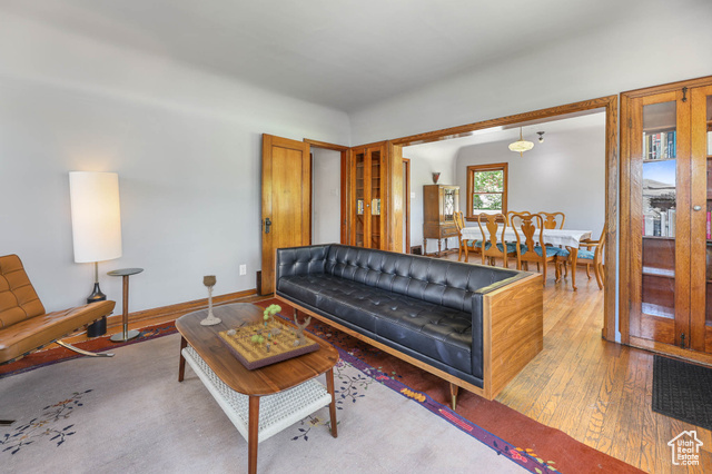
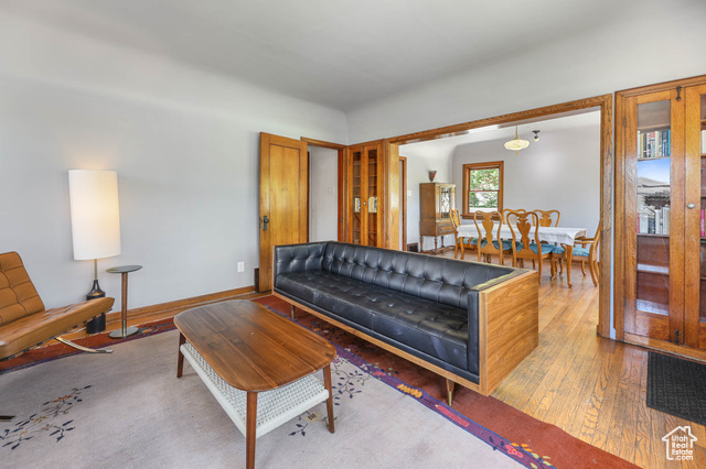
- gameboard (266, 328)
- candle holder (209, 298)
